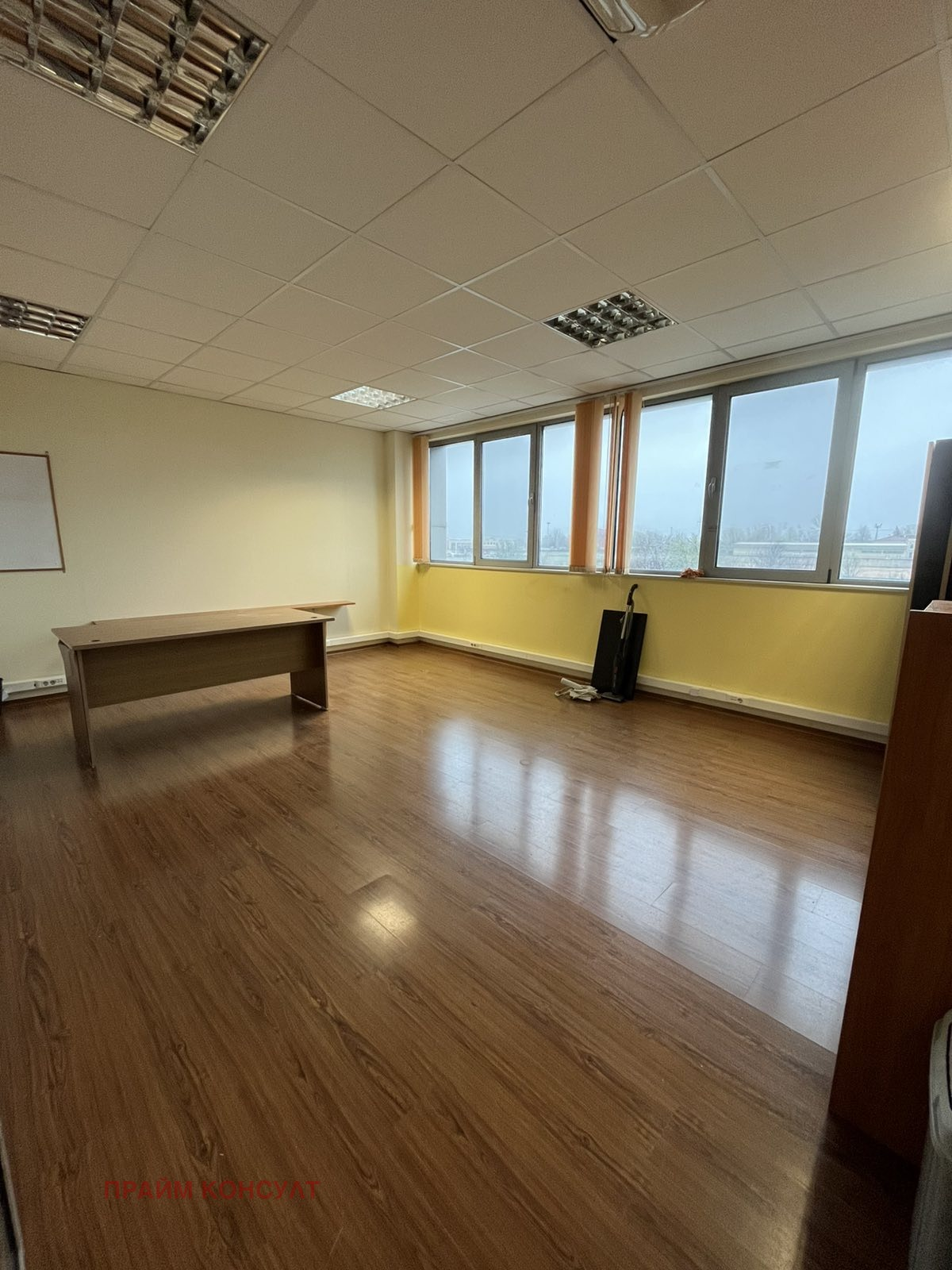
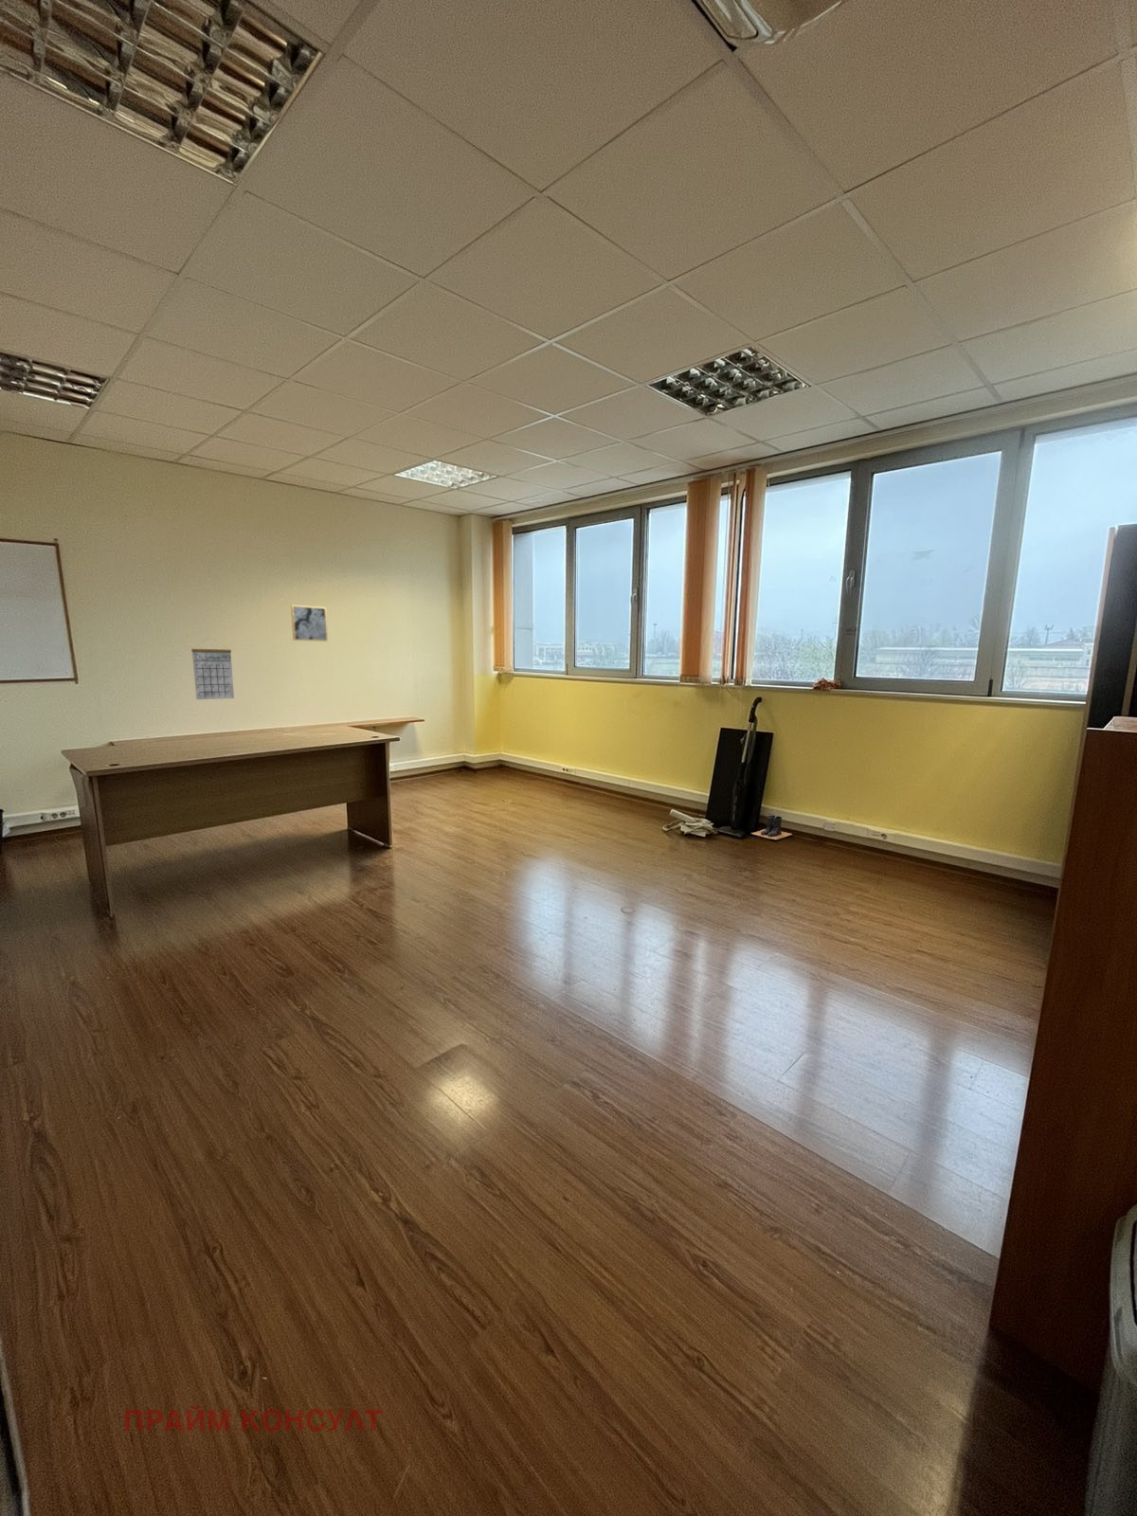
+ wall art (309, 623)
+ calendar (213, 668)
+ boots (772, 825)
